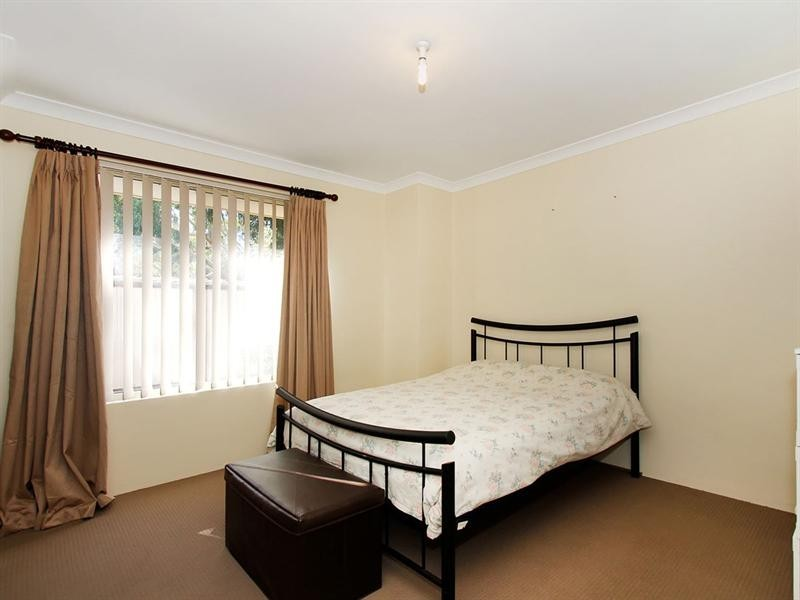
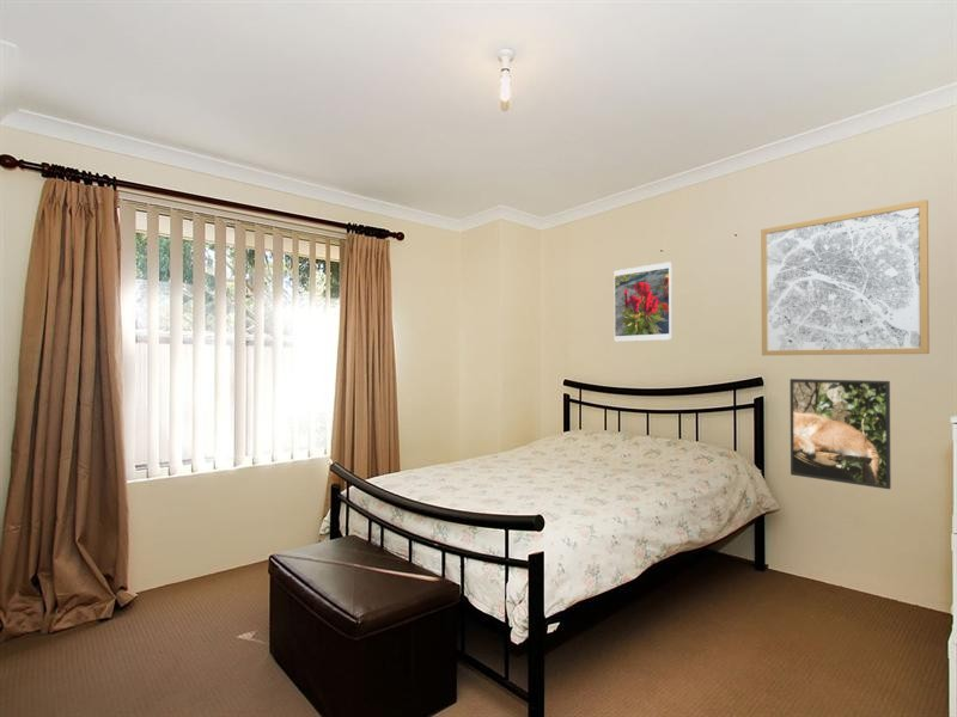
+ wall art (836, 284)
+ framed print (837, 430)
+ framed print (641, 304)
